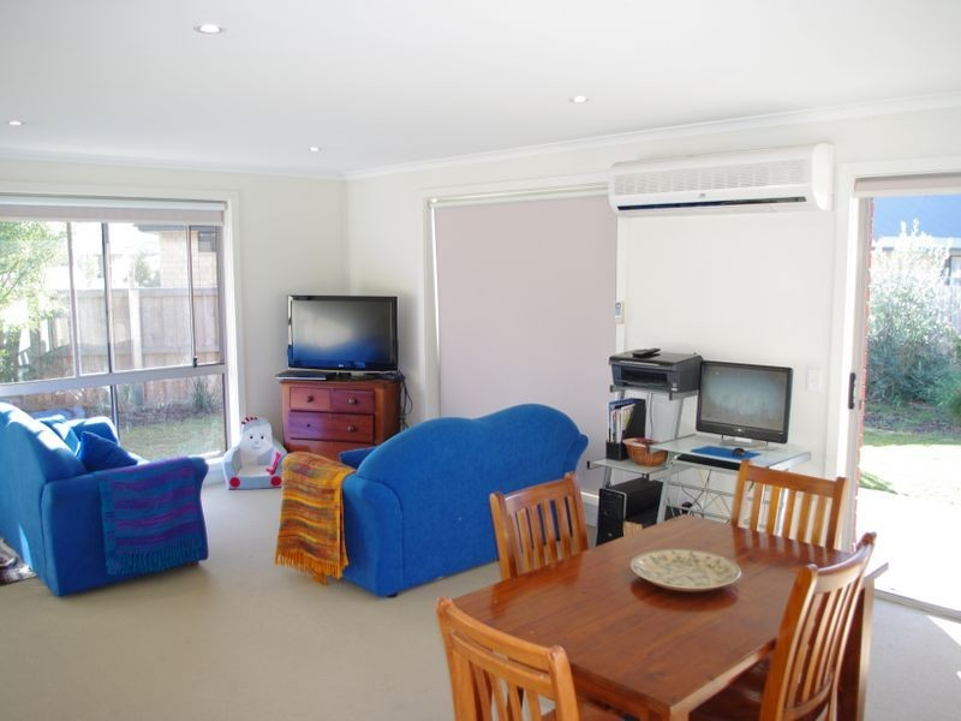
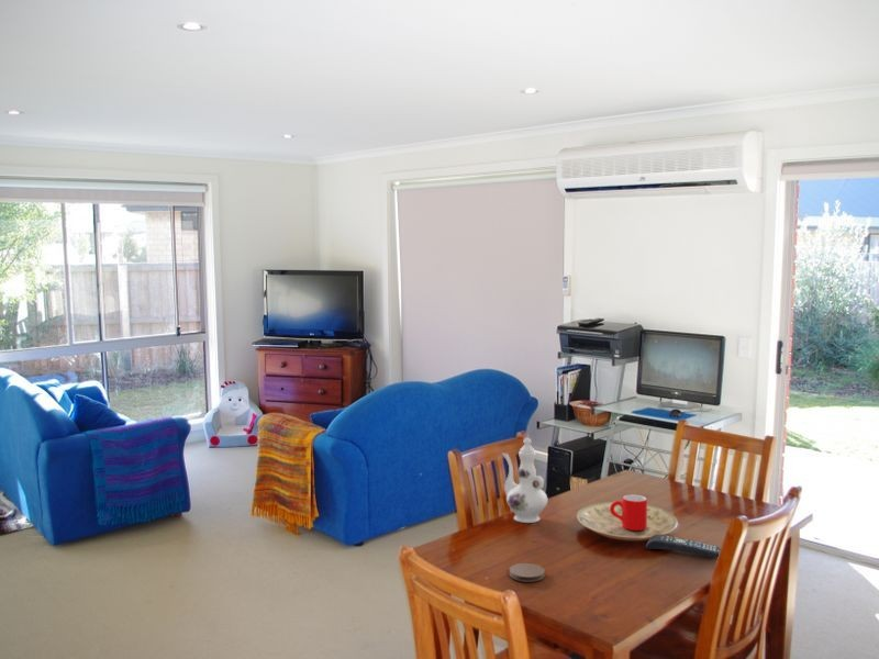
+ chinaware (522, 477)
+ remote control (683, 546)
+ coaster (526, 572)
+ mug (627, 512)
